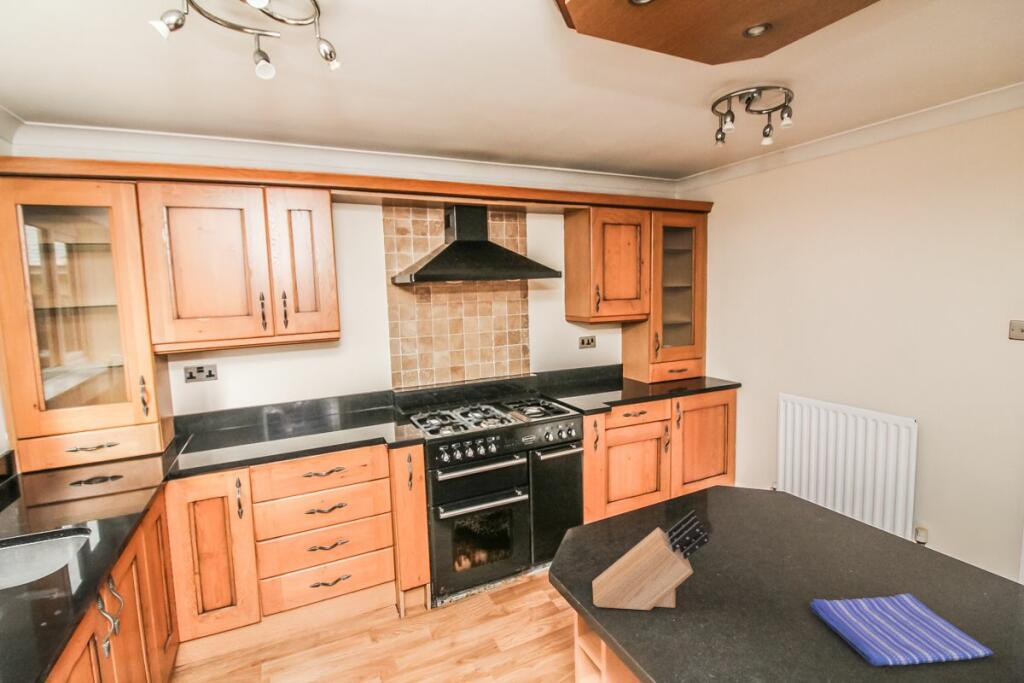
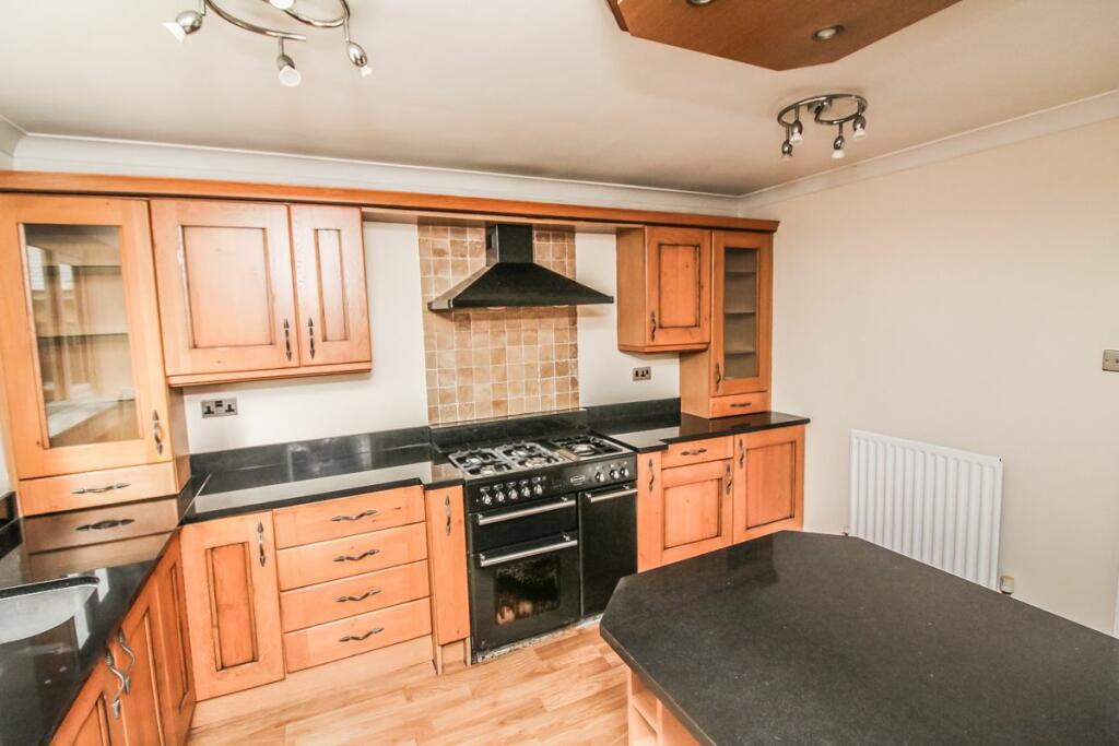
- knife block (648, 556)
- dish towel (892, 625)
